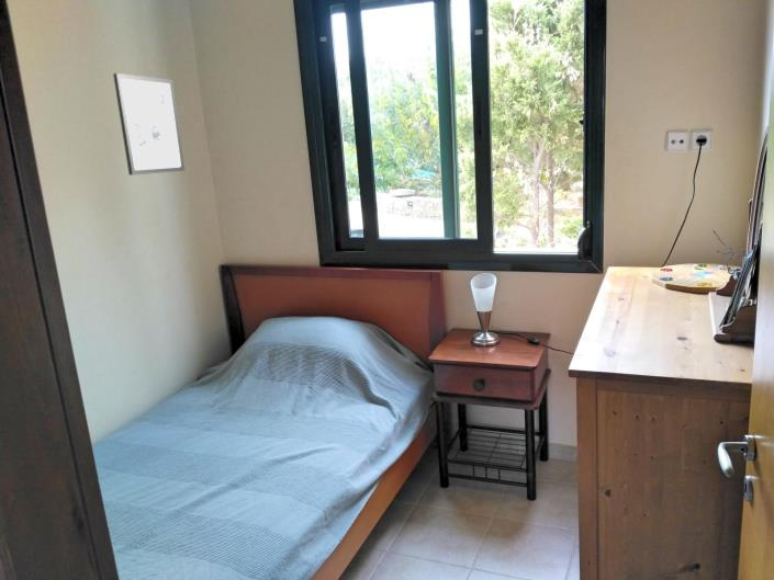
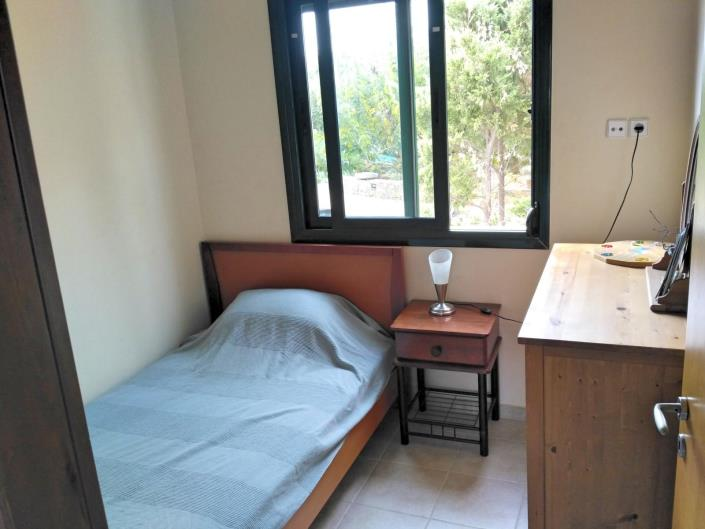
- wall art (152, 125)
